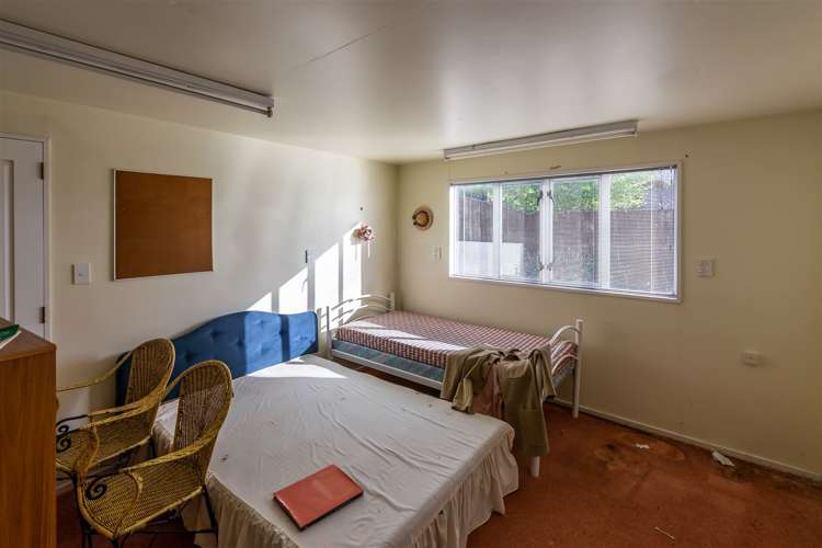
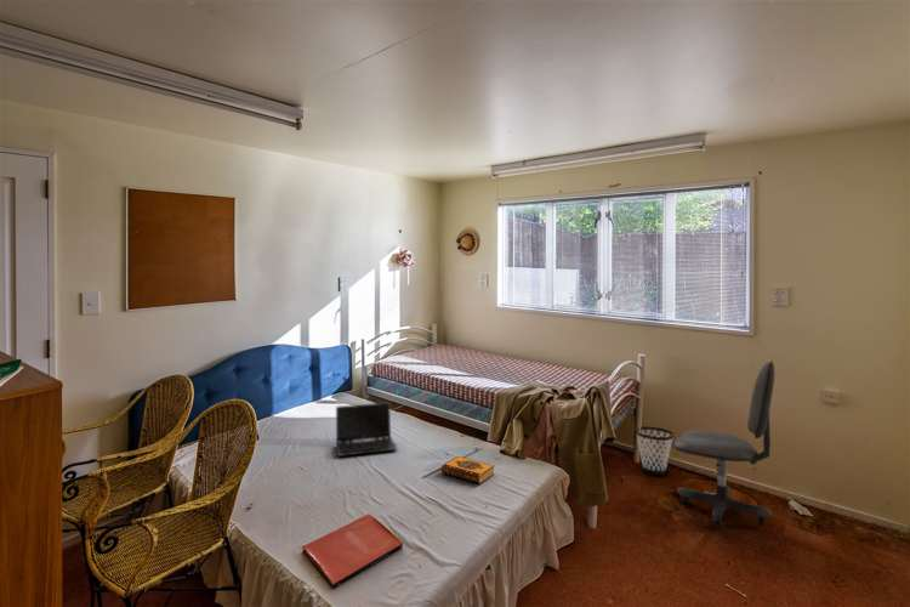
+ office chair (721, 435)
+ laptop computer (365, 427)
+ hardback book (467, 470)
+ wastebasket (654, 450)
